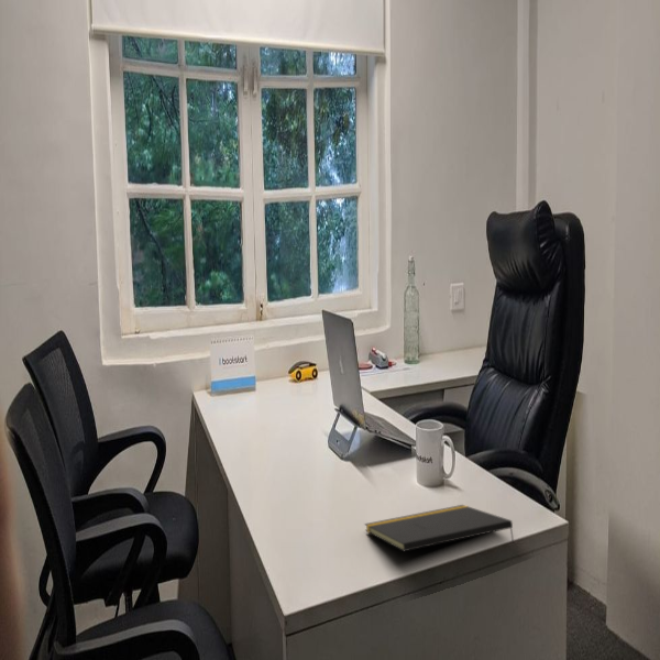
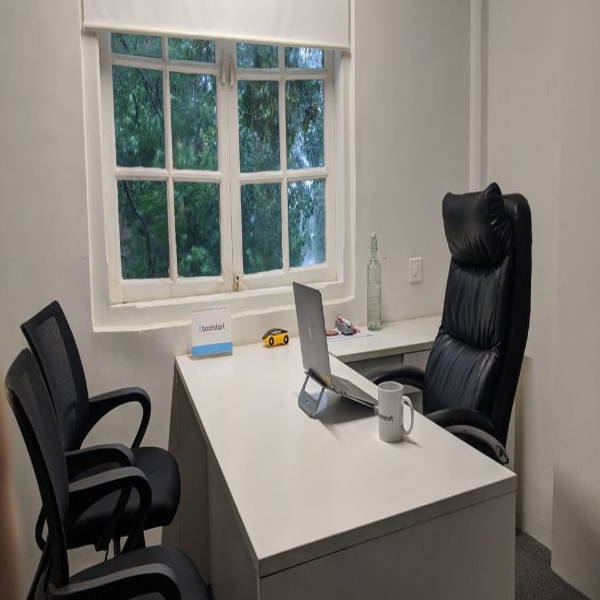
- notepad (436, 526)
